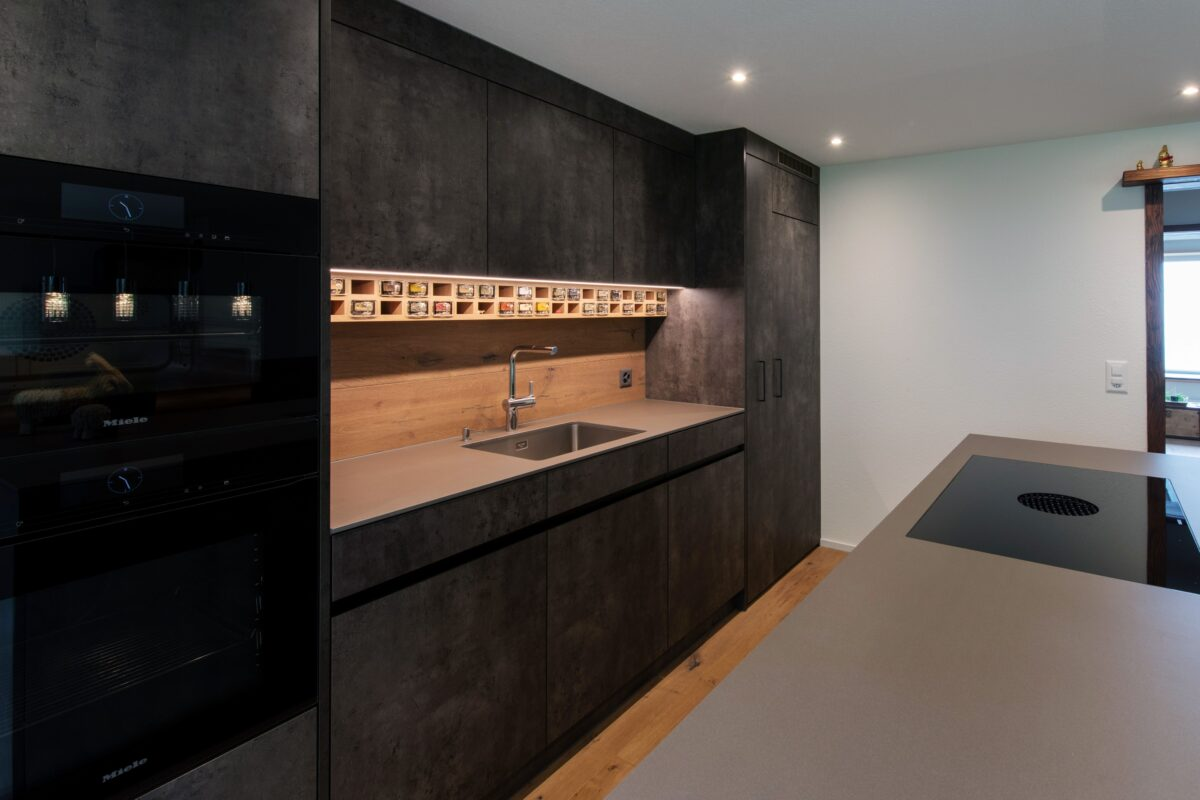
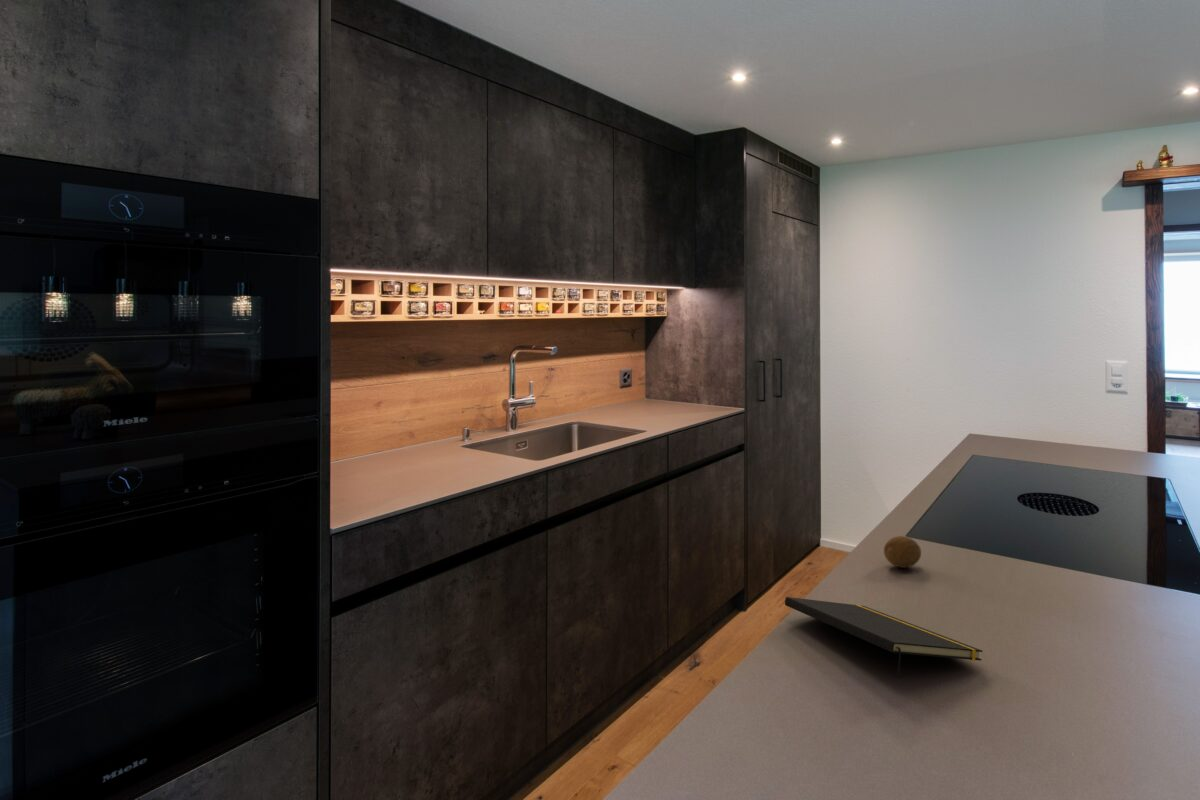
+ notepad (876, 626)
+ fruit (902, 551)
